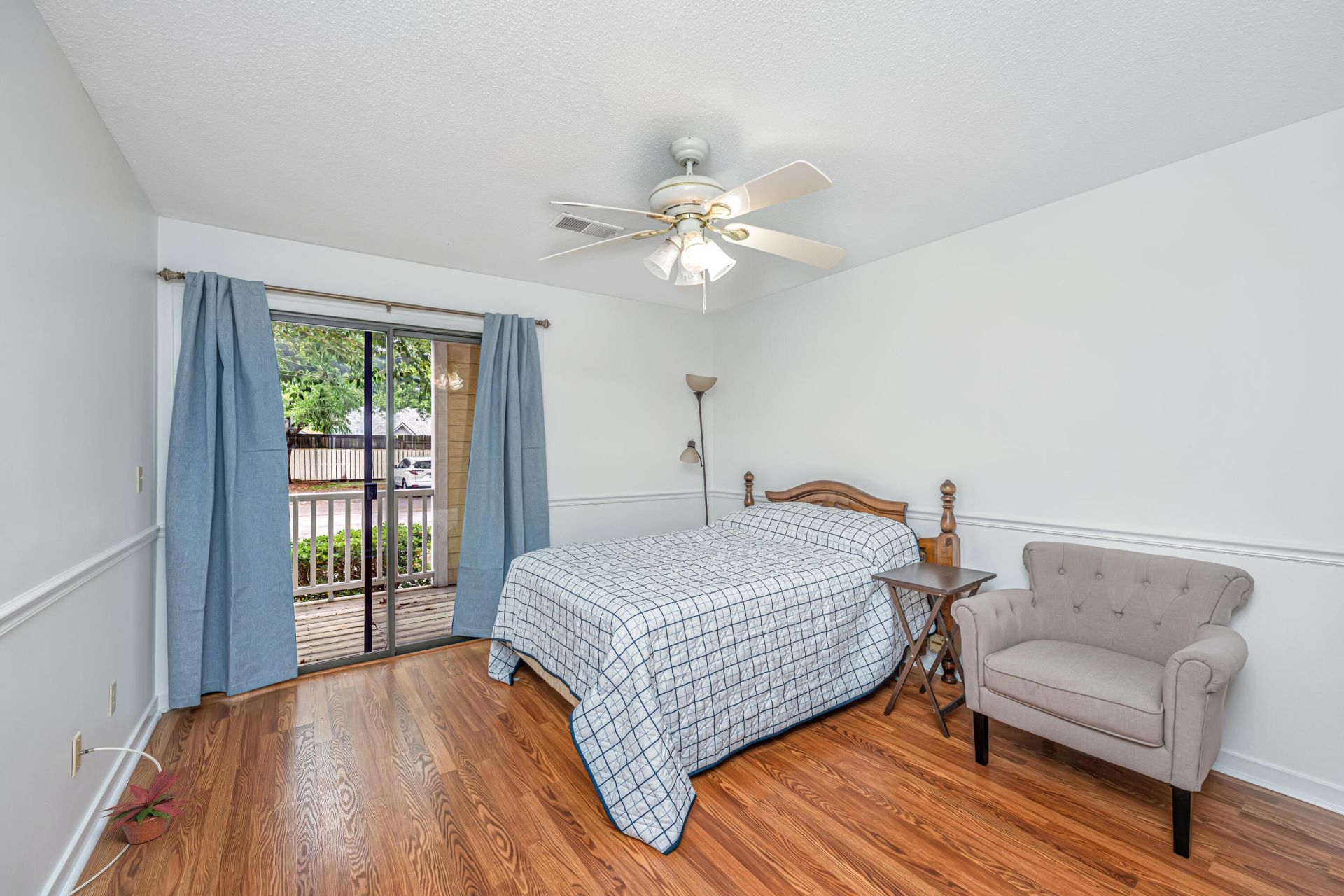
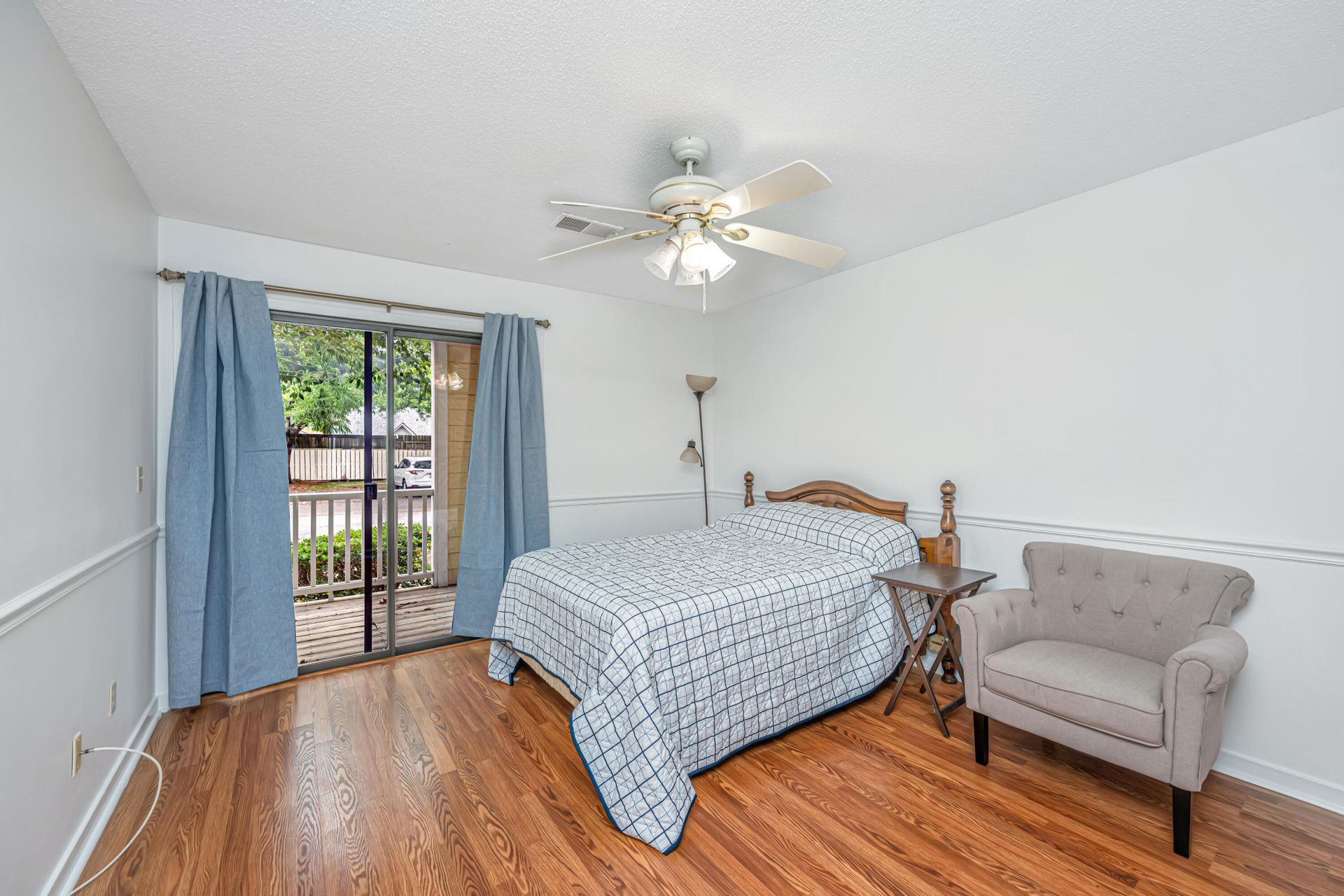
- potted plant (149, 802)
